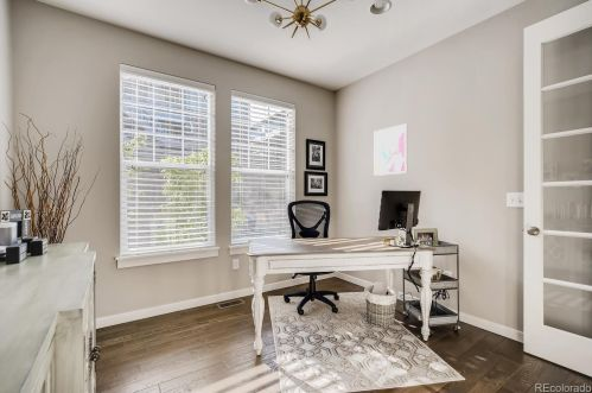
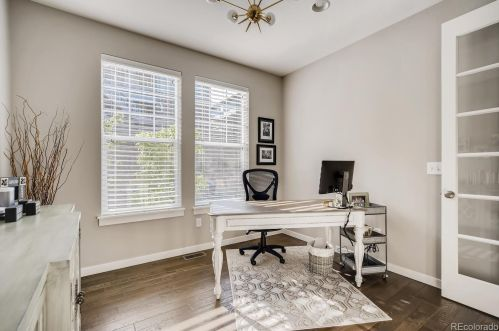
- wall art (389, 151)
